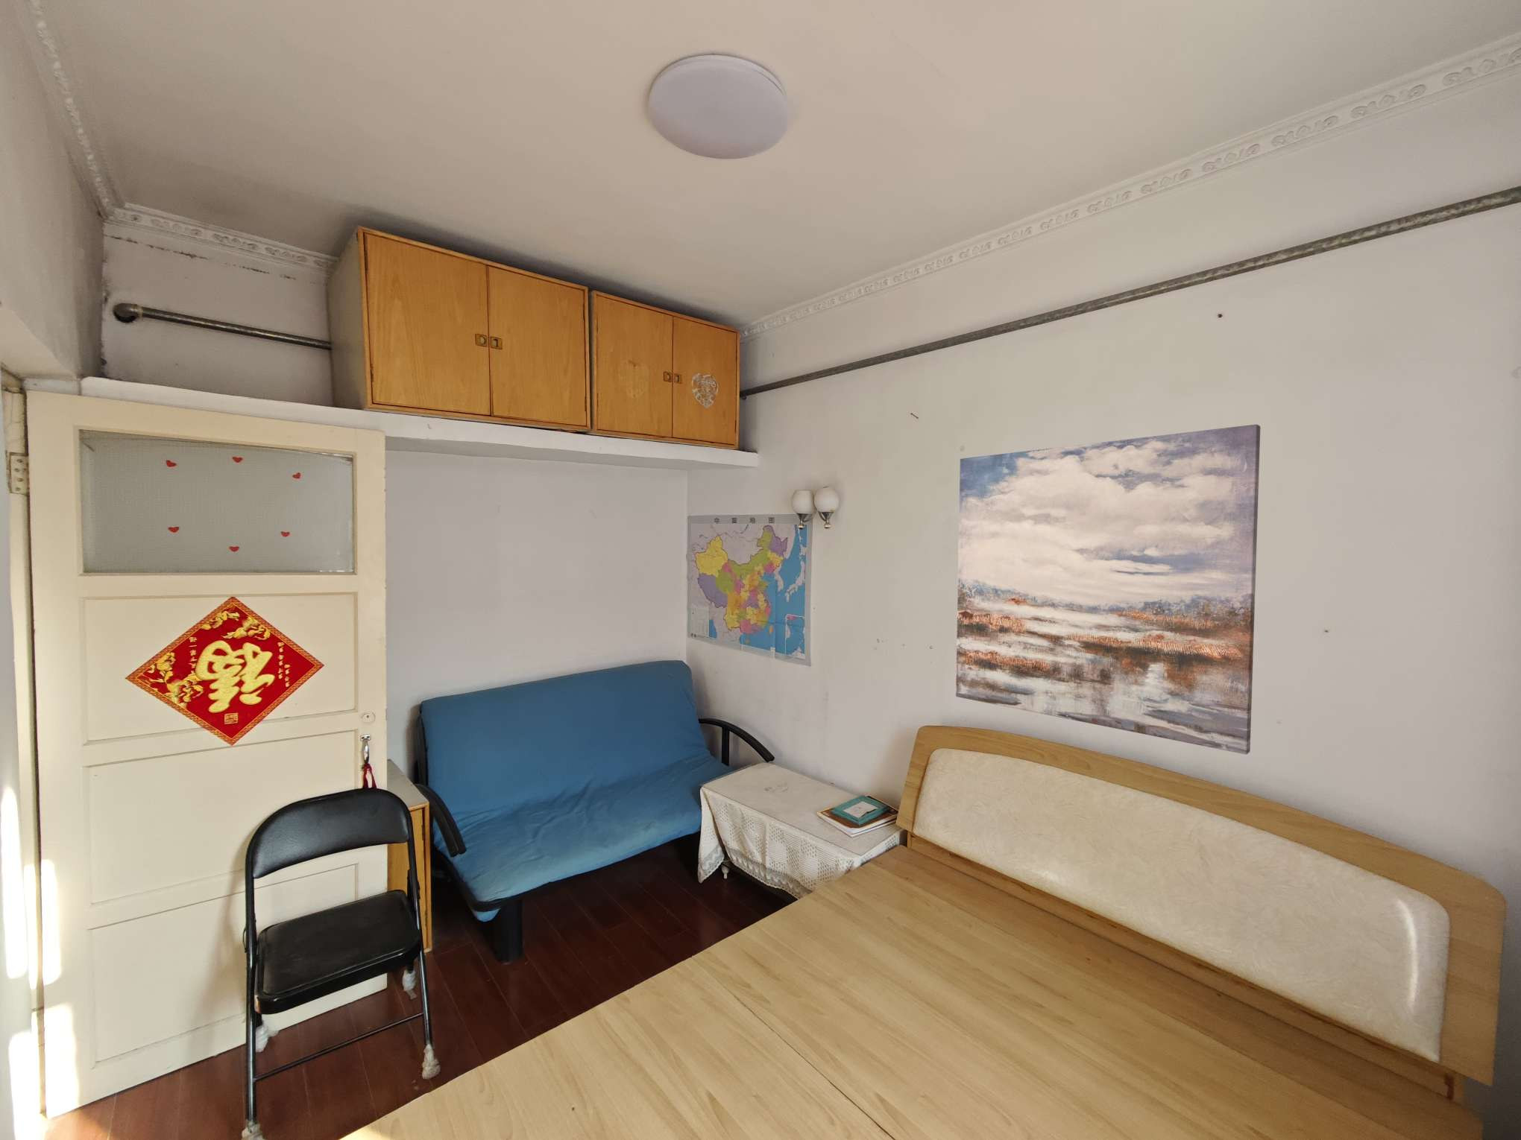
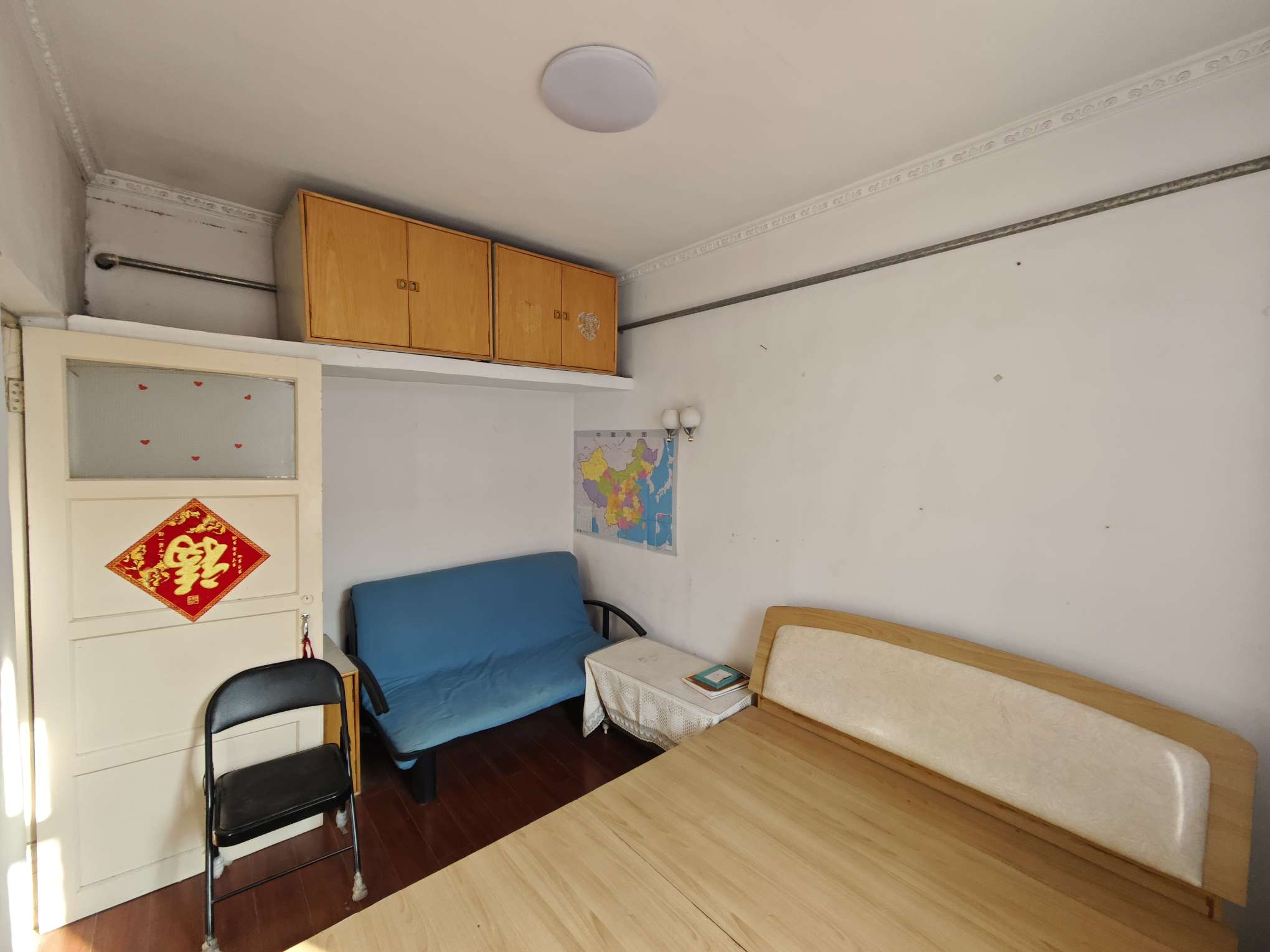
- wall art (1083, 583)
